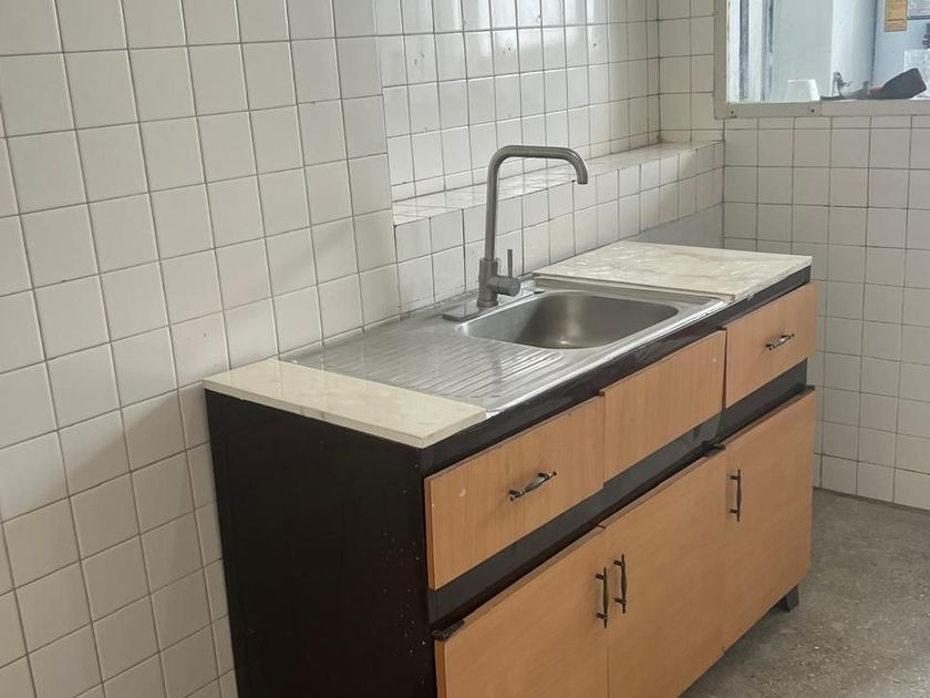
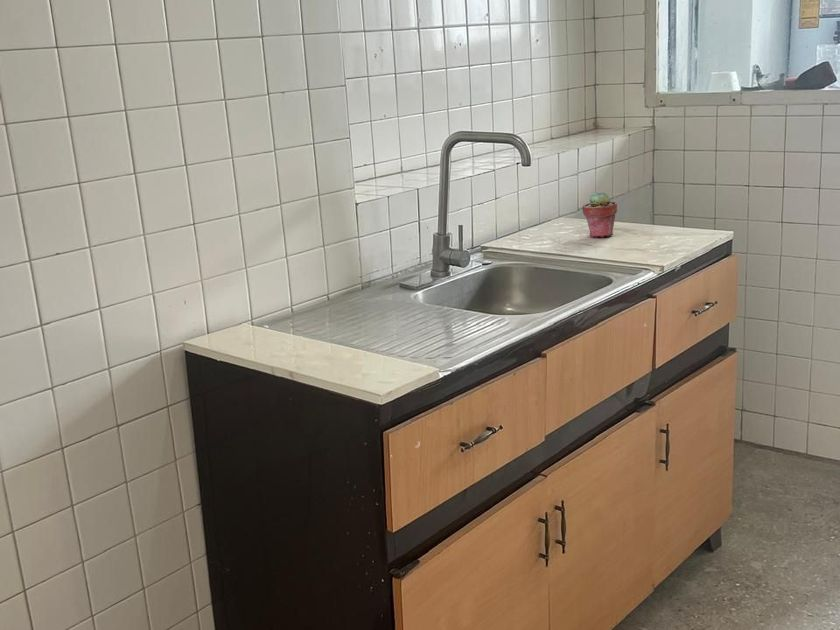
+ potted succulent (600, 213)
